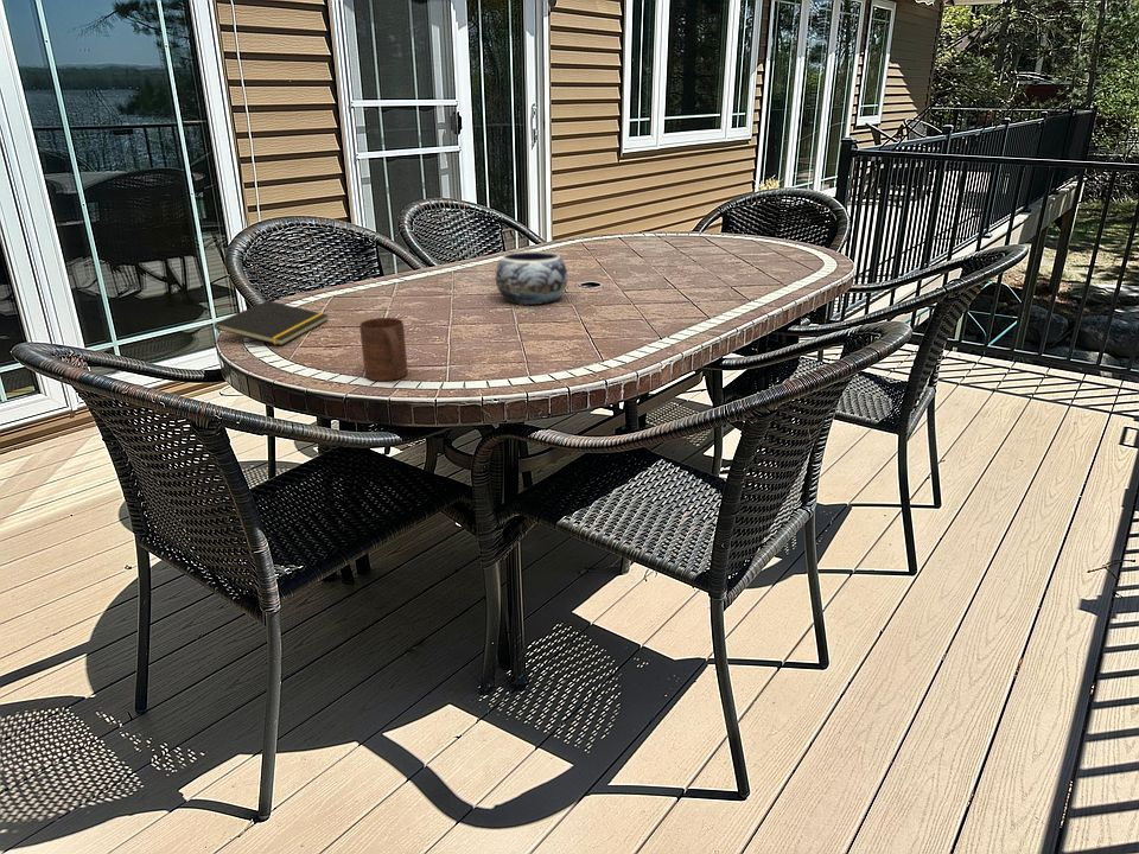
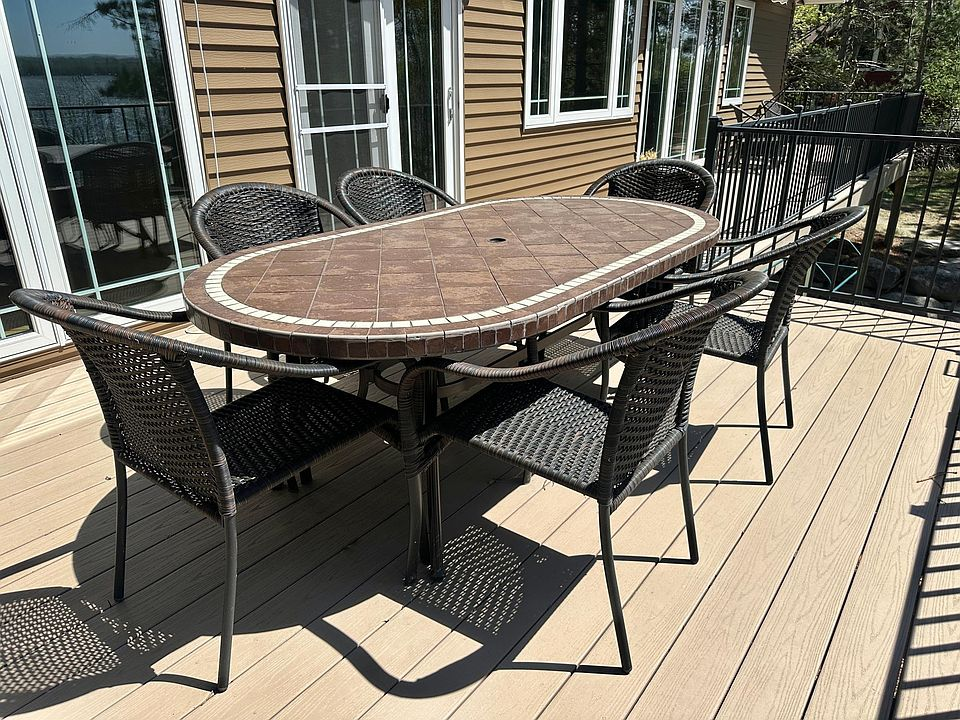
- decorative bowl (532, 276)
- notepad (274, 321)
- cup (388, 350)
